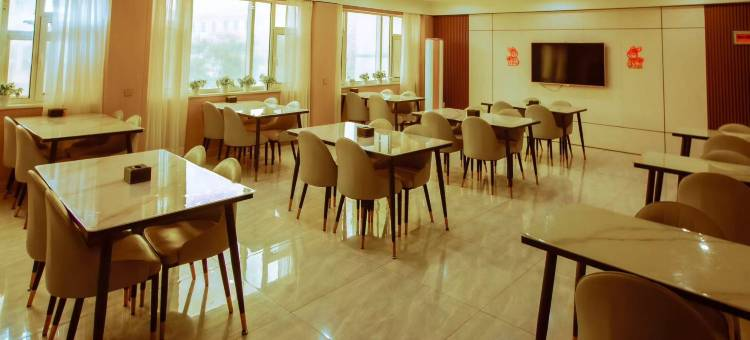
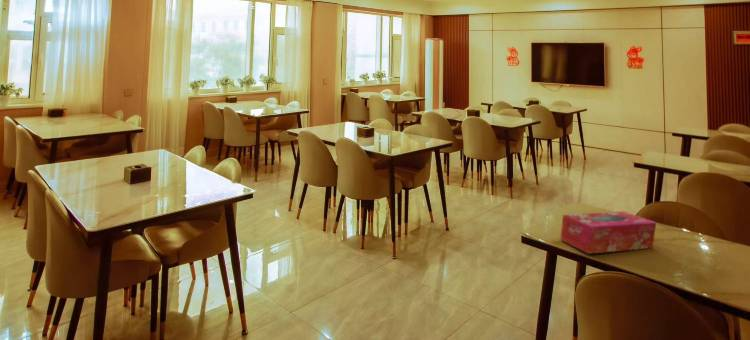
+ tissue box (607, 231)
